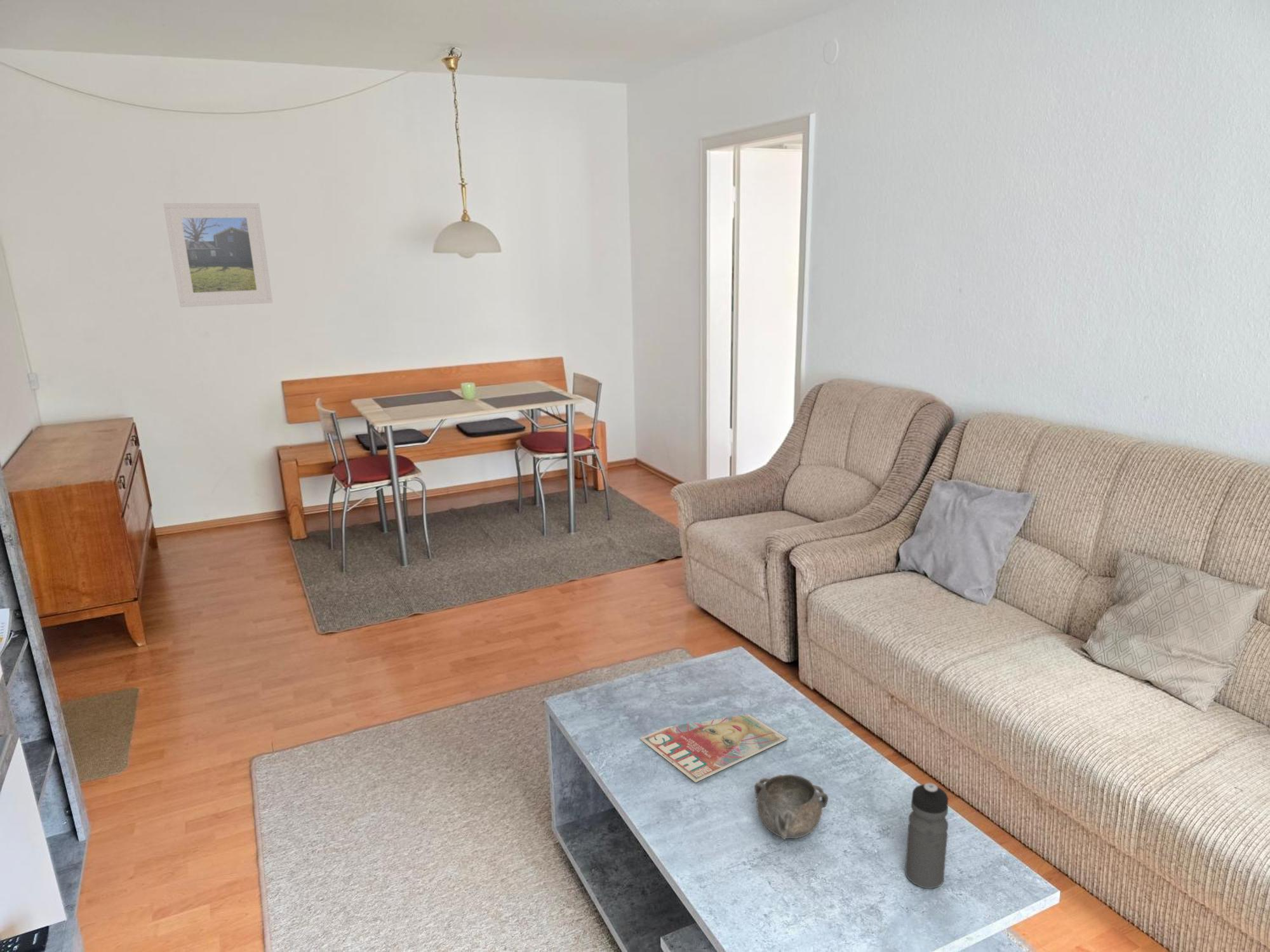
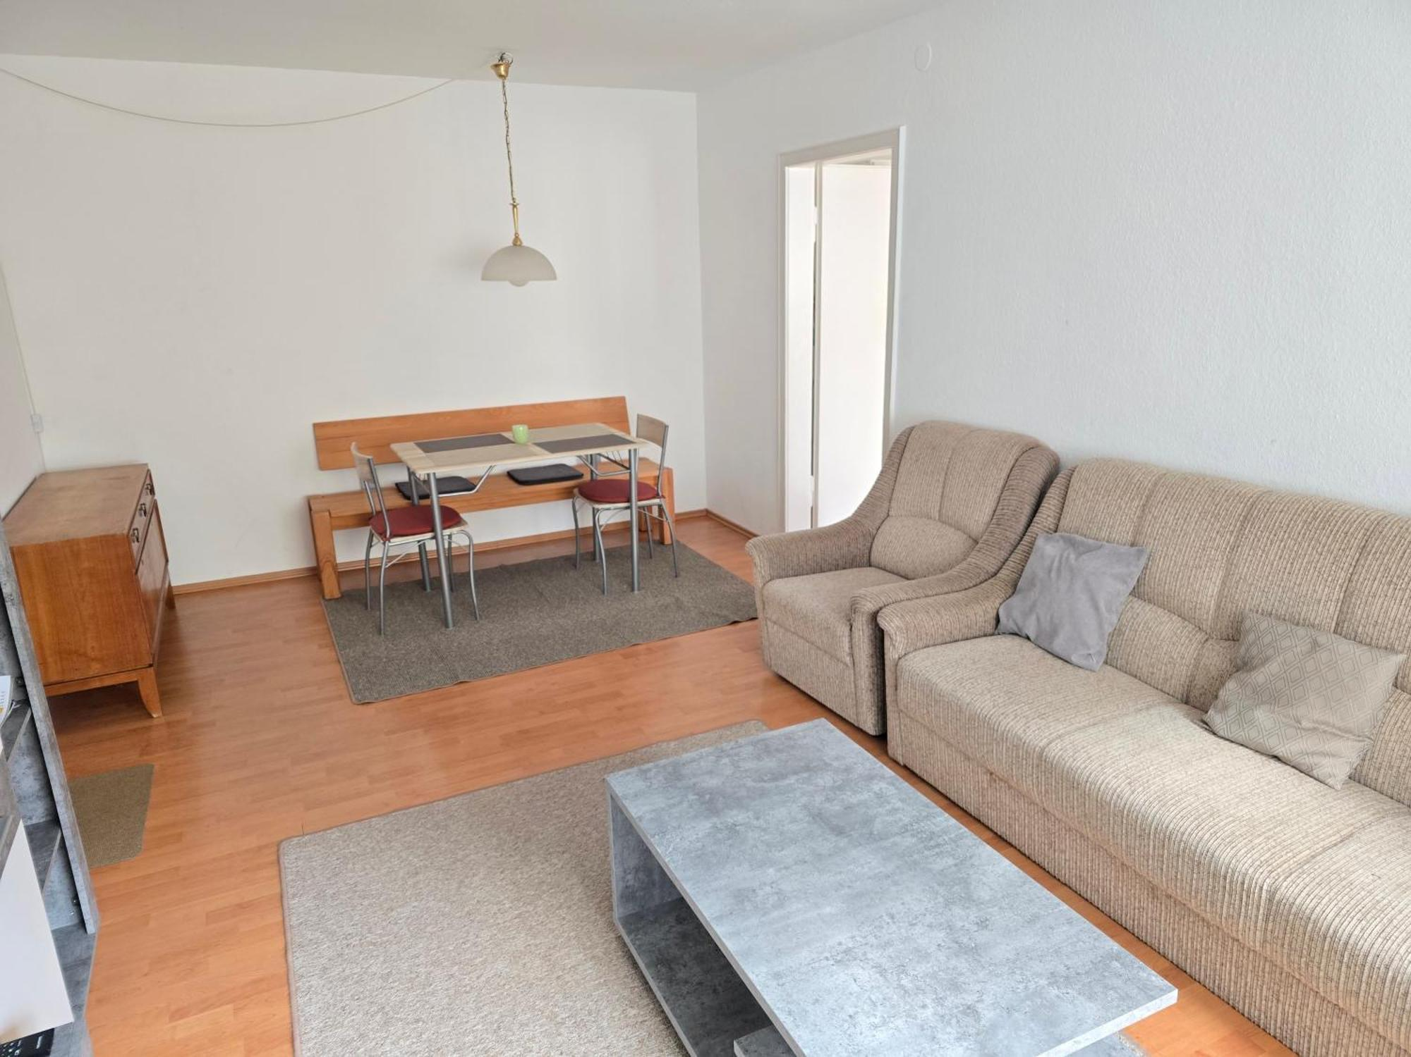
- water bottle (927, 832)
- magazine (713, 738)
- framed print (220, 255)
- decorative bowl (784, 809)
